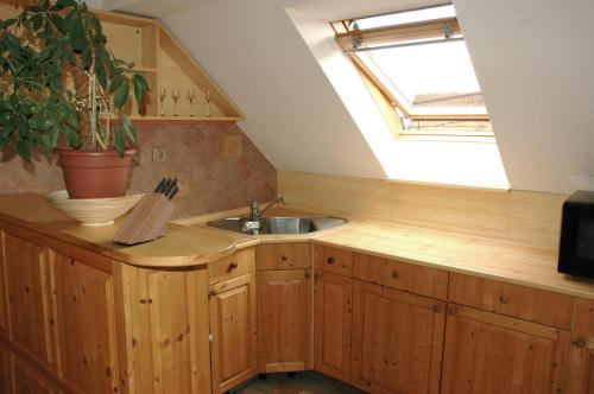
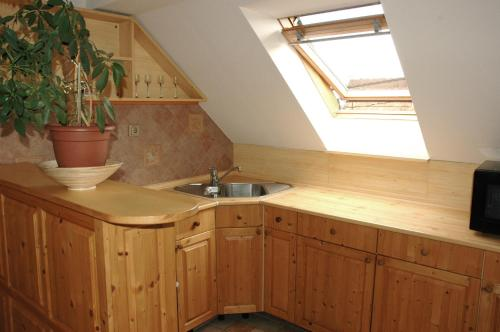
- knife block (147, 208)
